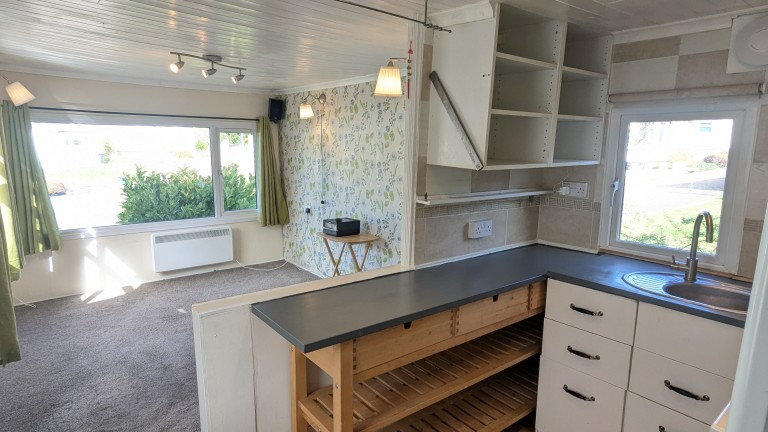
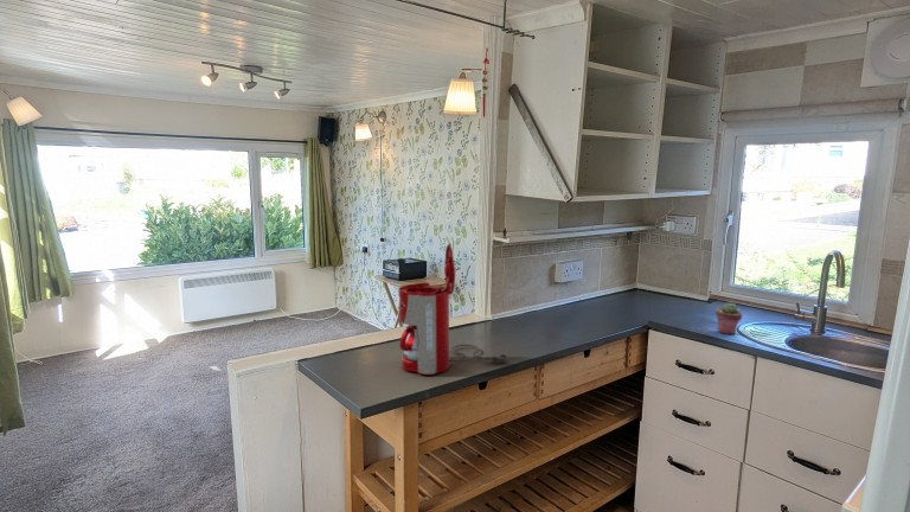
+ potted succulent (728, 316)
+ coffee maker (448, 302)
